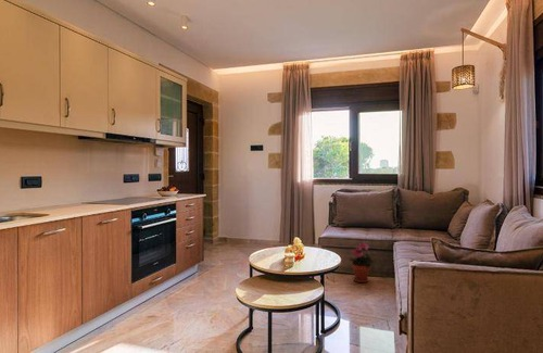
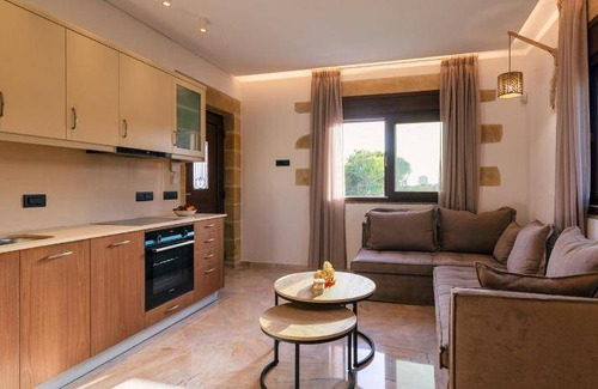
- potted plant (361, 261)
